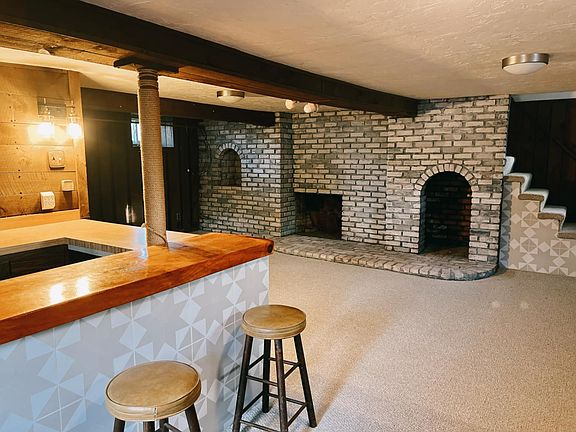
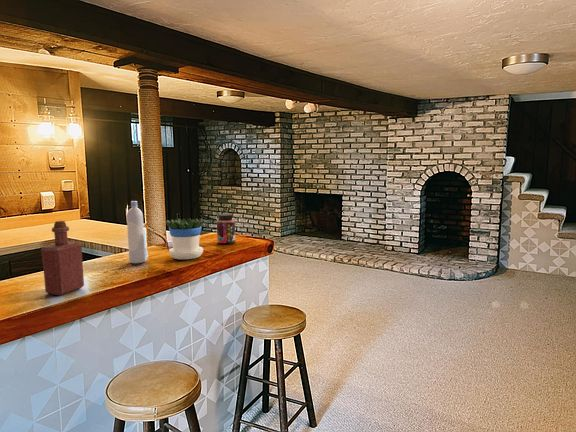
+ jar (226, 228)
+ bottle (62, 256)
+ bottle (135, 231)
+ flowerpot (185, 238)
